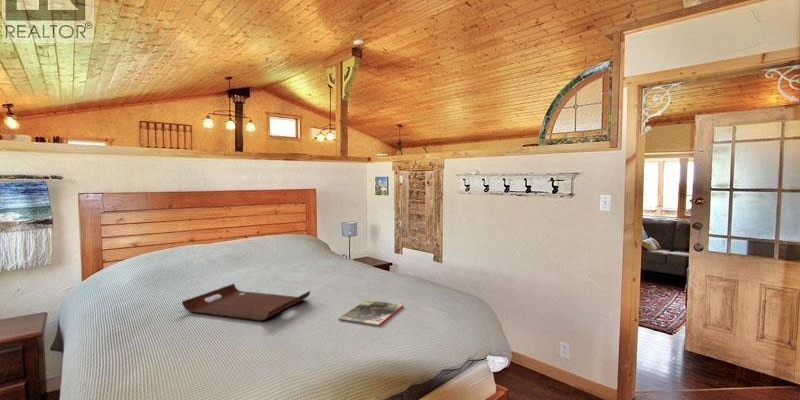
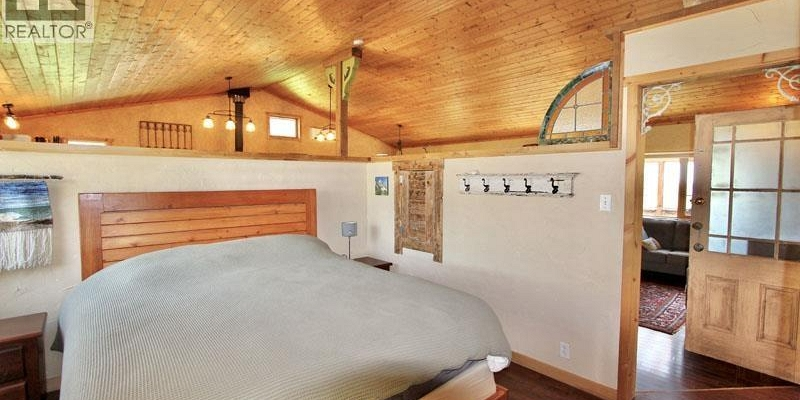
- serving tray (249, 300)
- magazine (372, 311)
